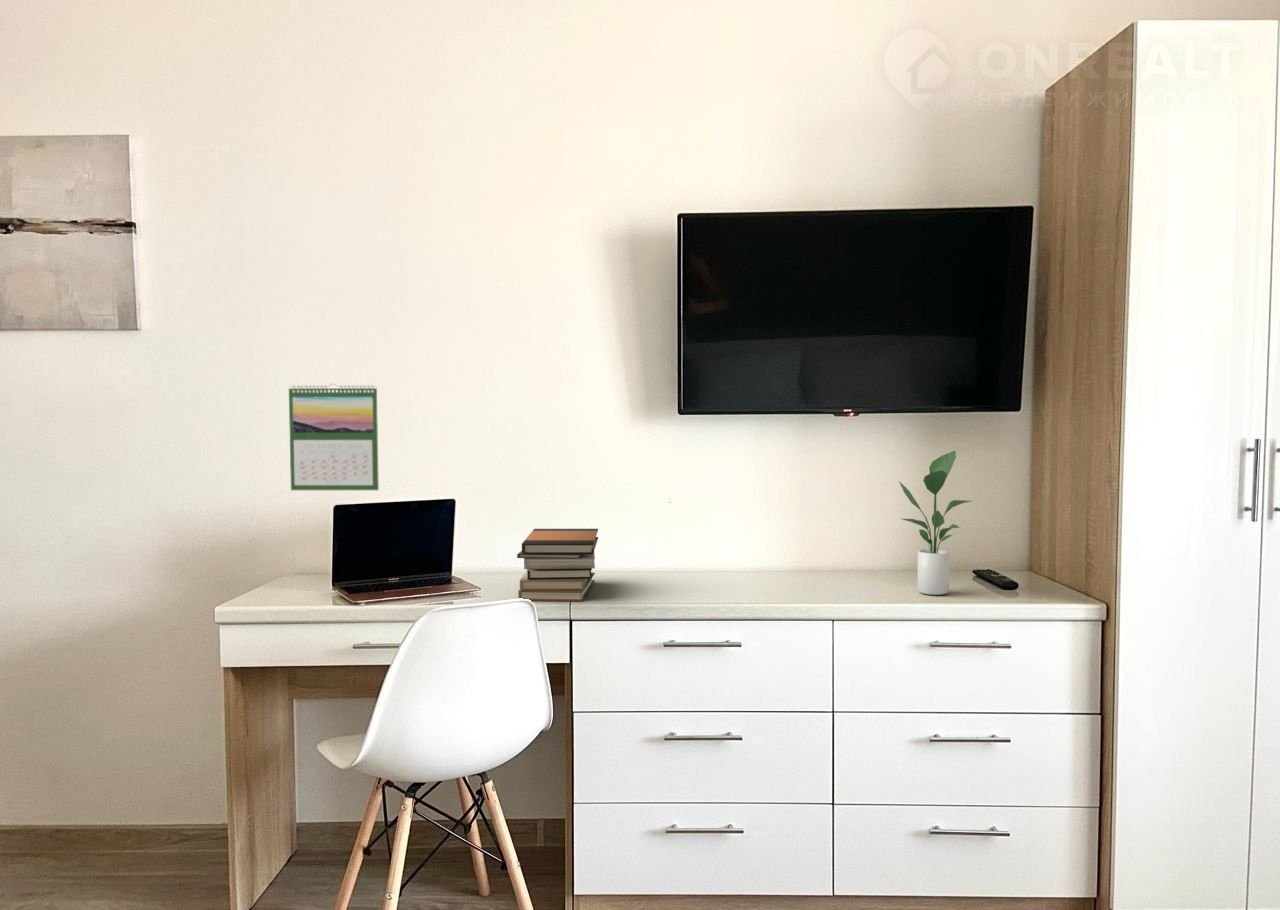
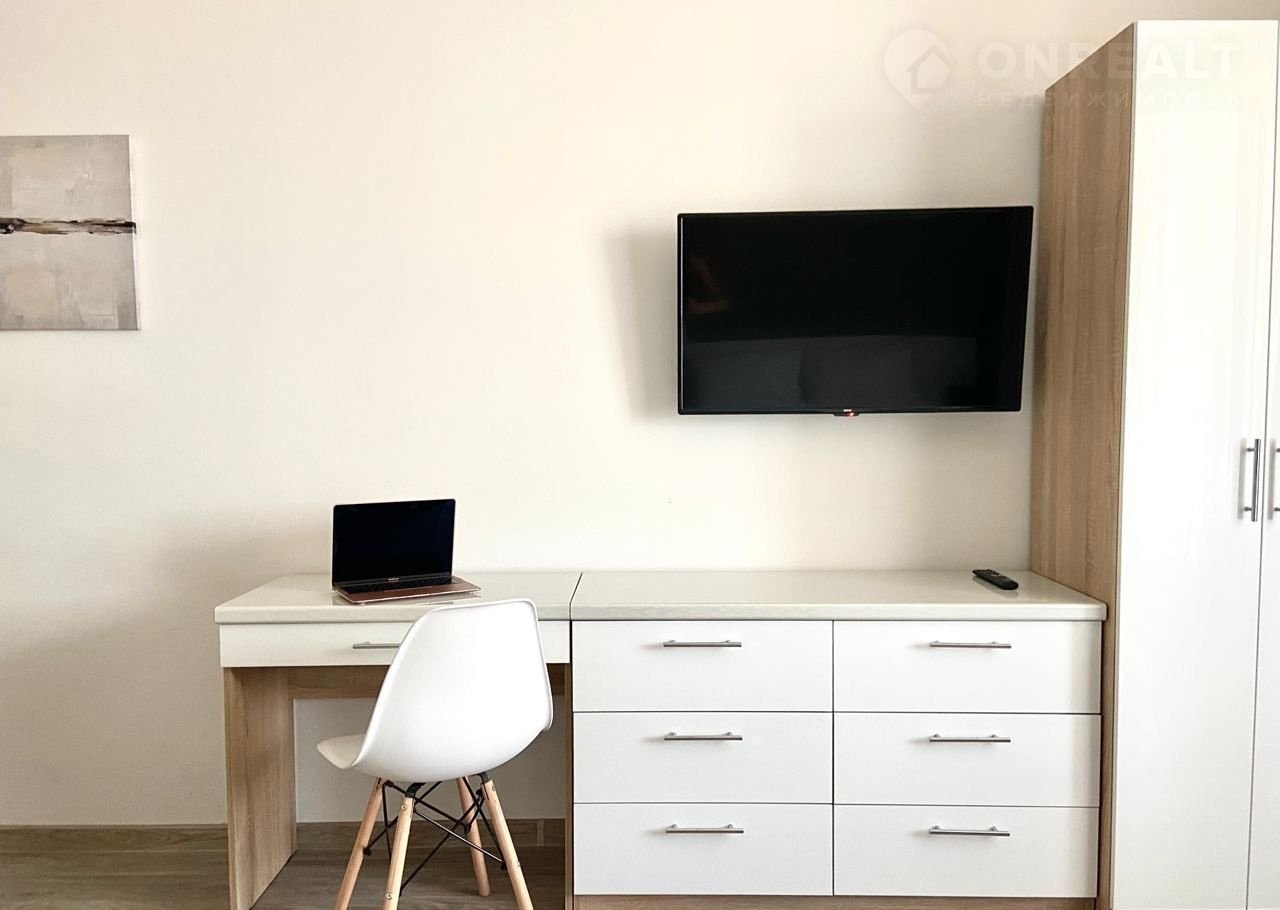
- book stack (560, 562)
- potted plant (932, 522)
- calendar (333, 436)
